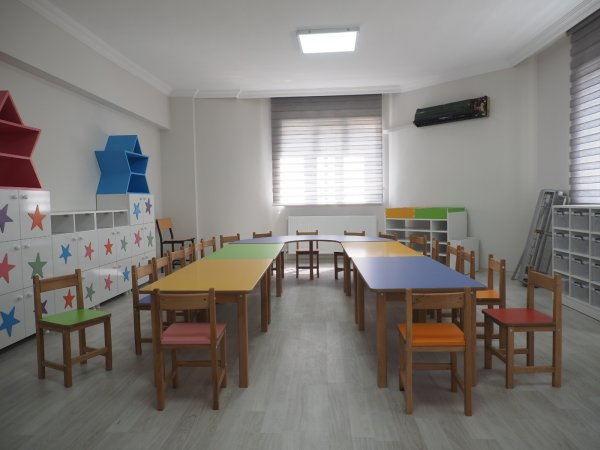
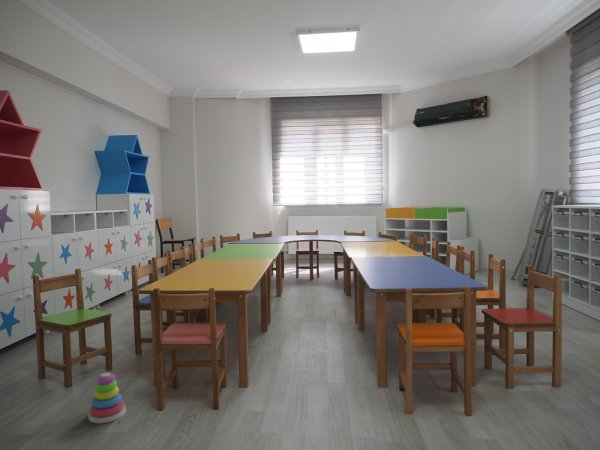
+ stacking toy (106, 394)
